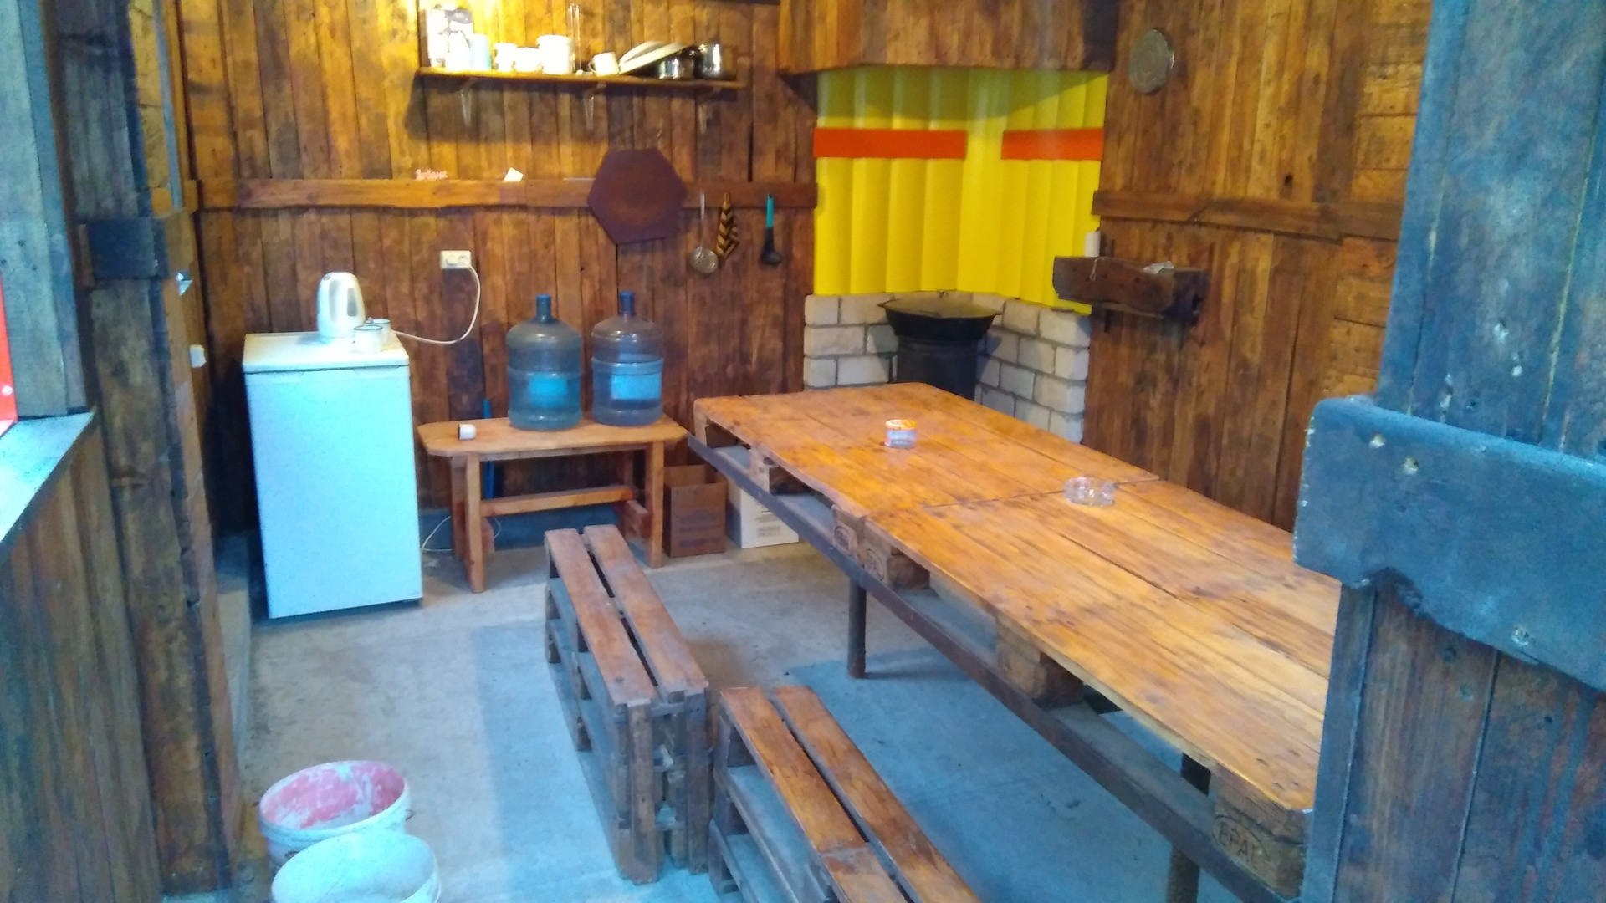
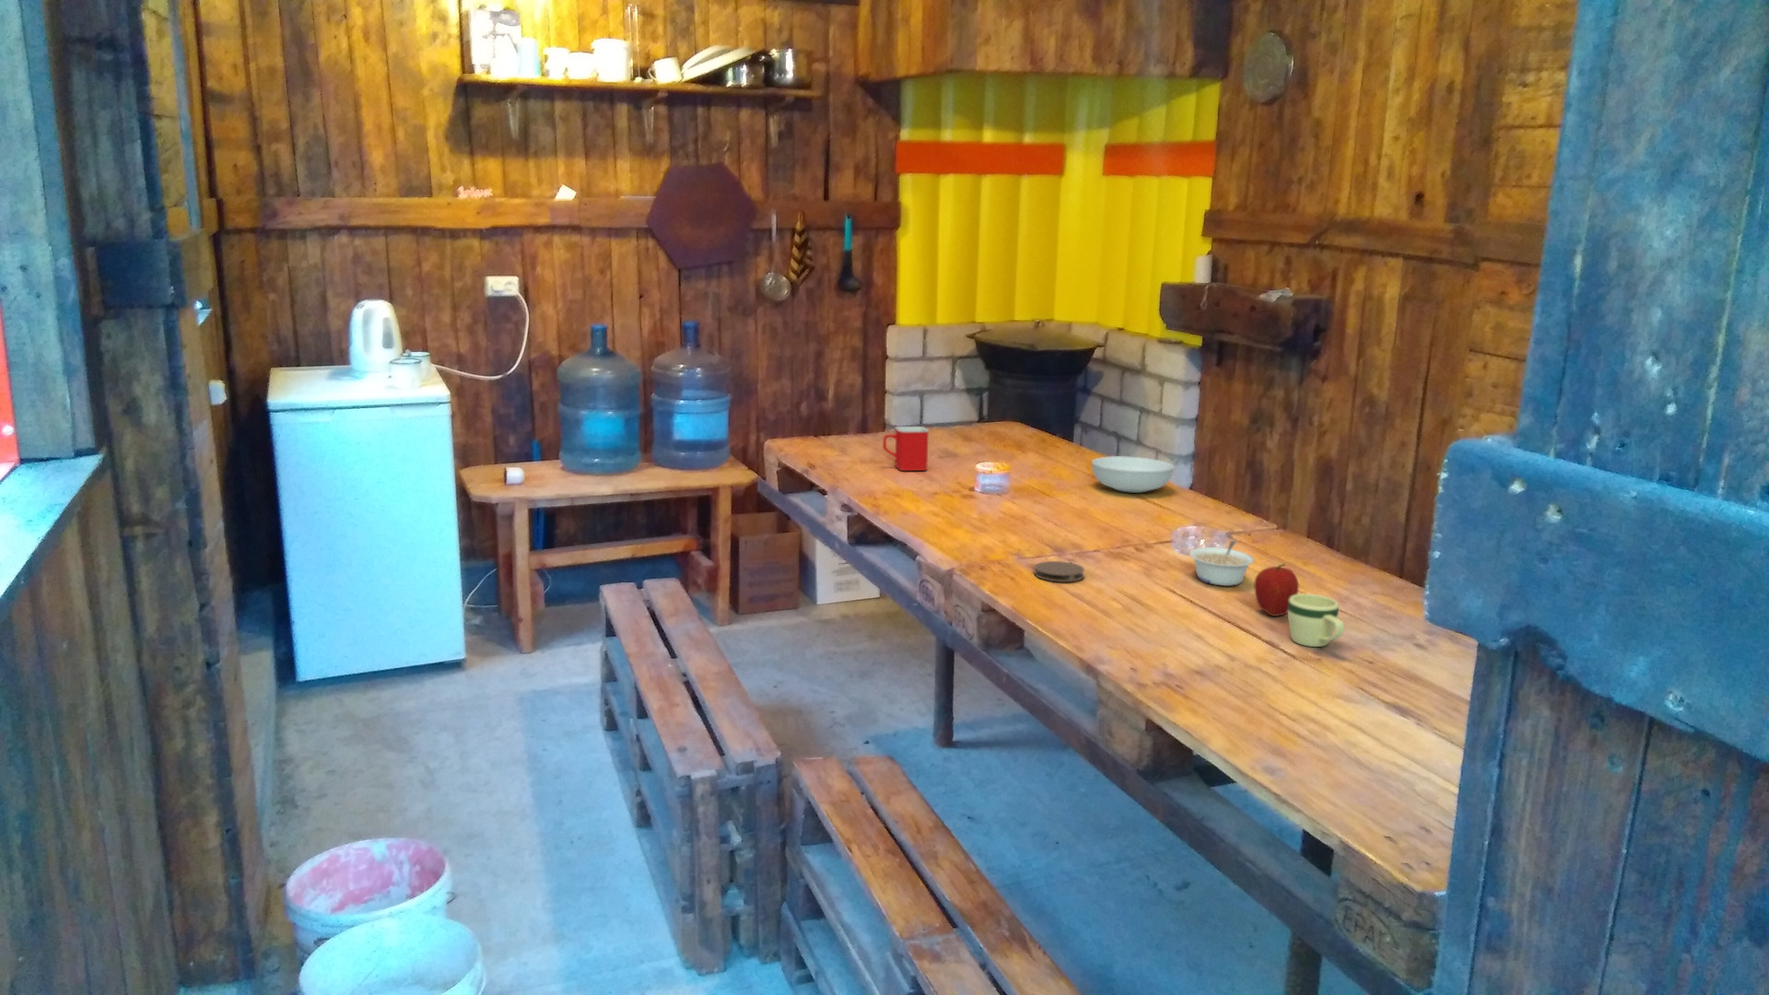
+ coaster (1058, 571)
+ mug (1318, 623)
+ fruit (1276, 588)
+ mug (905, 448)
+ legume (1219, 564)
+ serving bowl (1131, 475)
